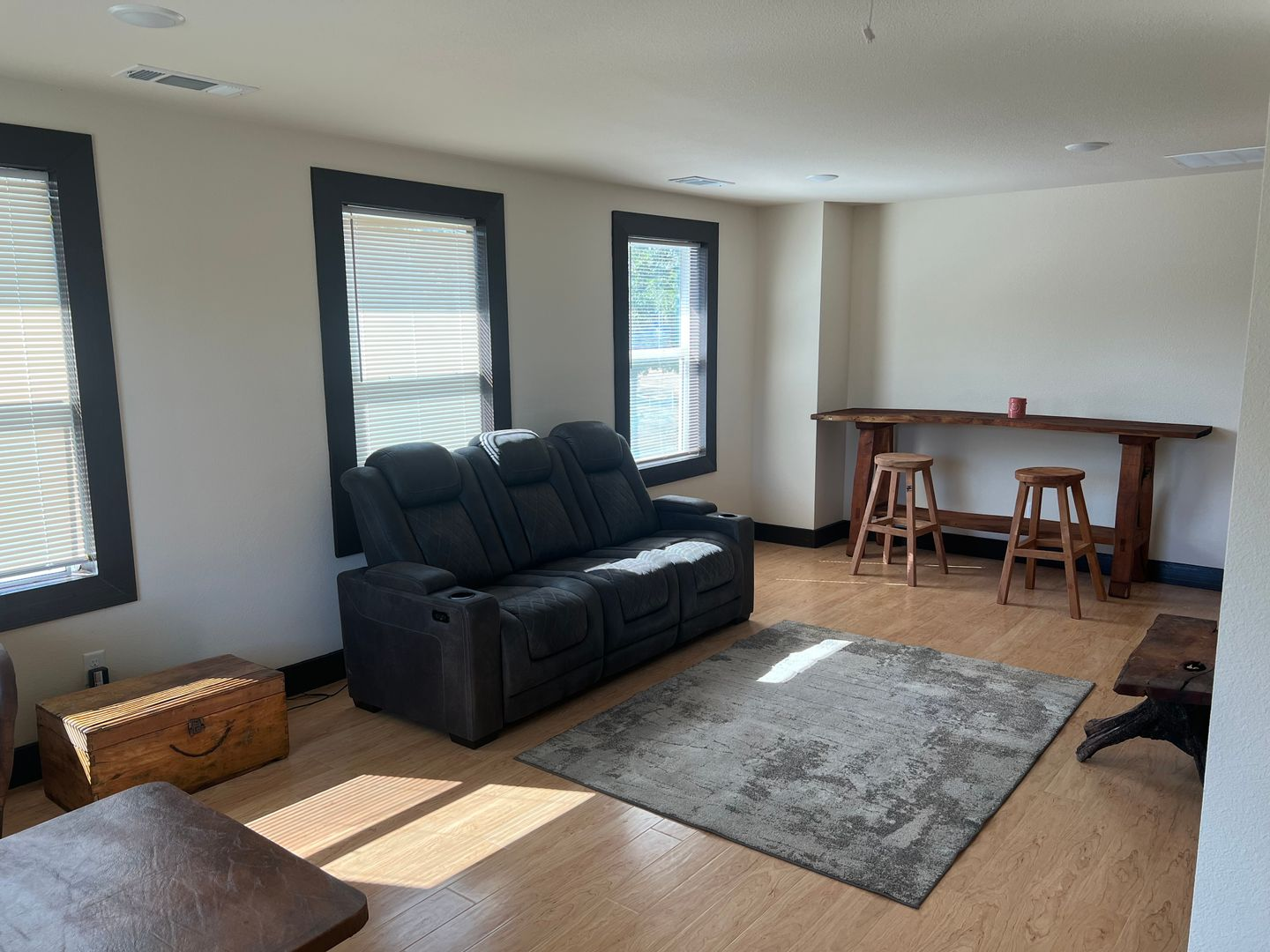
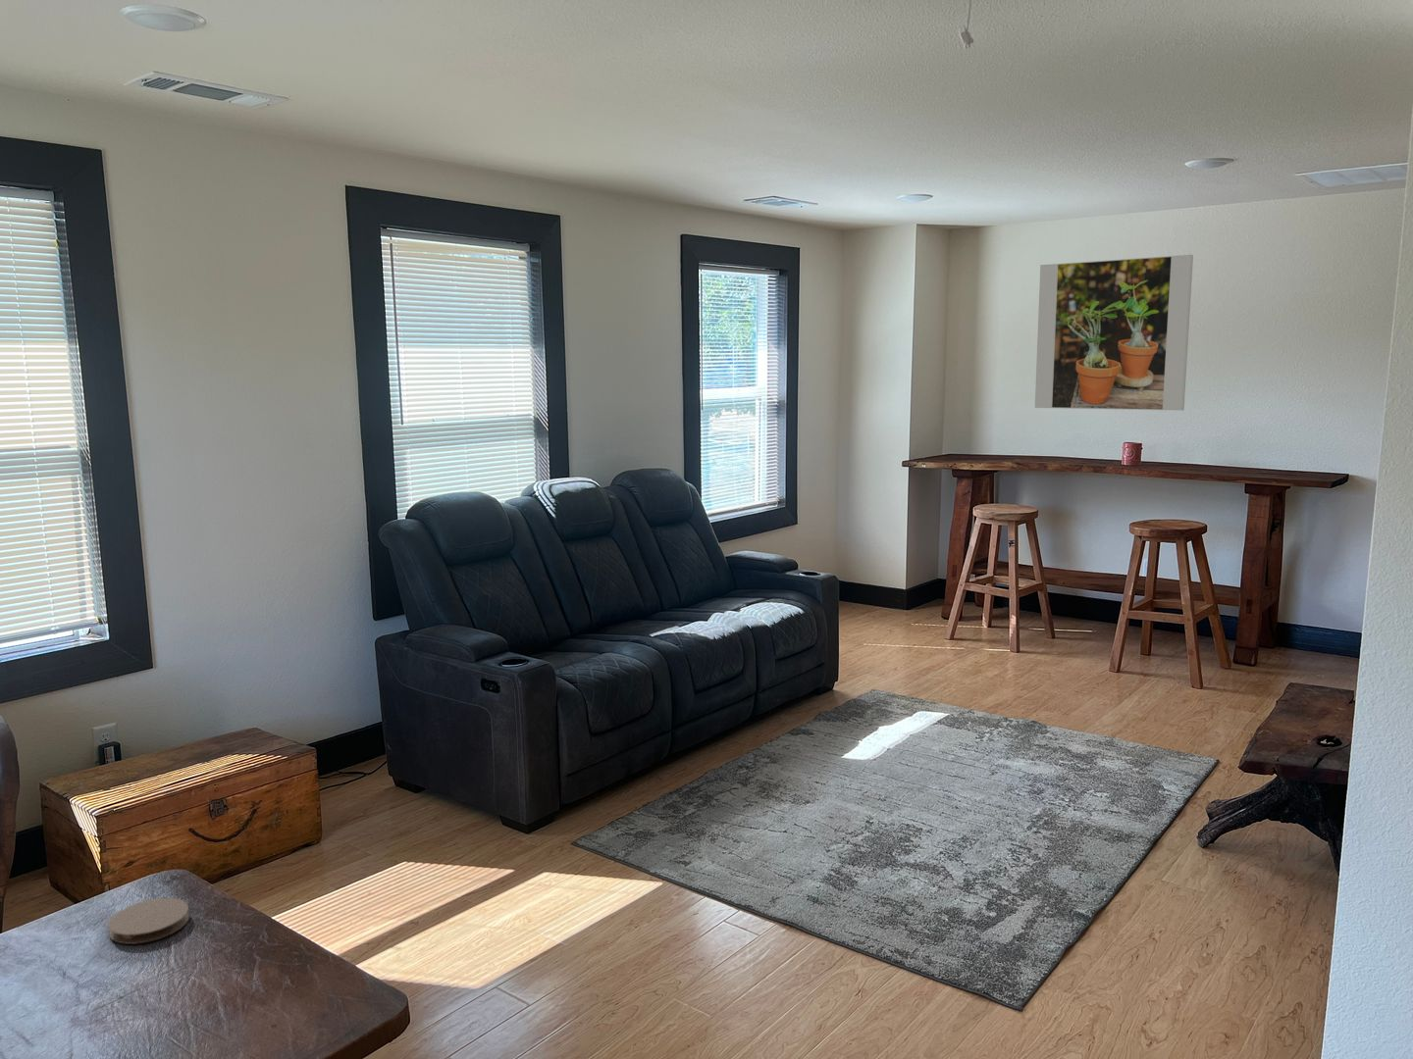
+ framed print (1109, 335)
+ coaster (149, 920)
